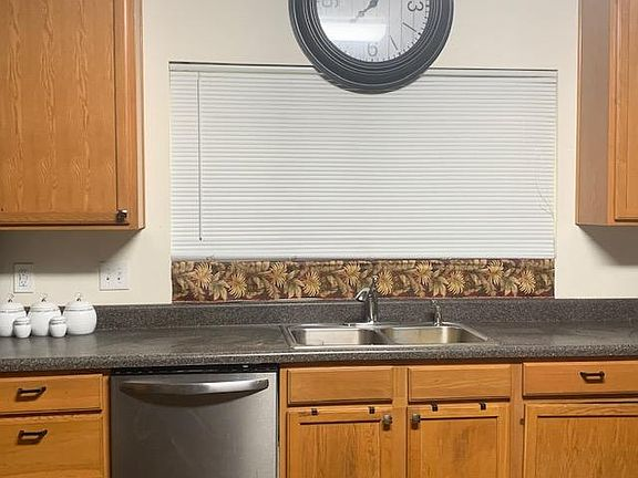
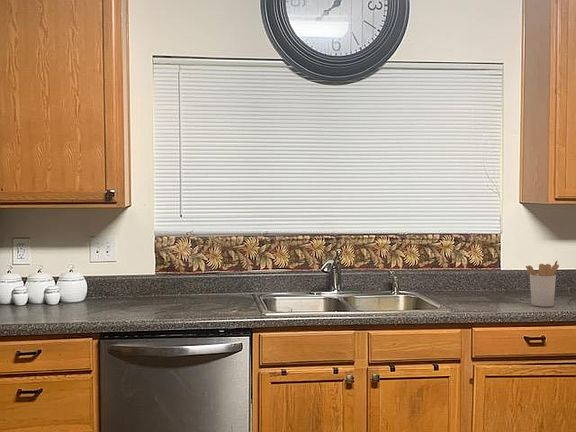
+ utensil holder (544, 283)
